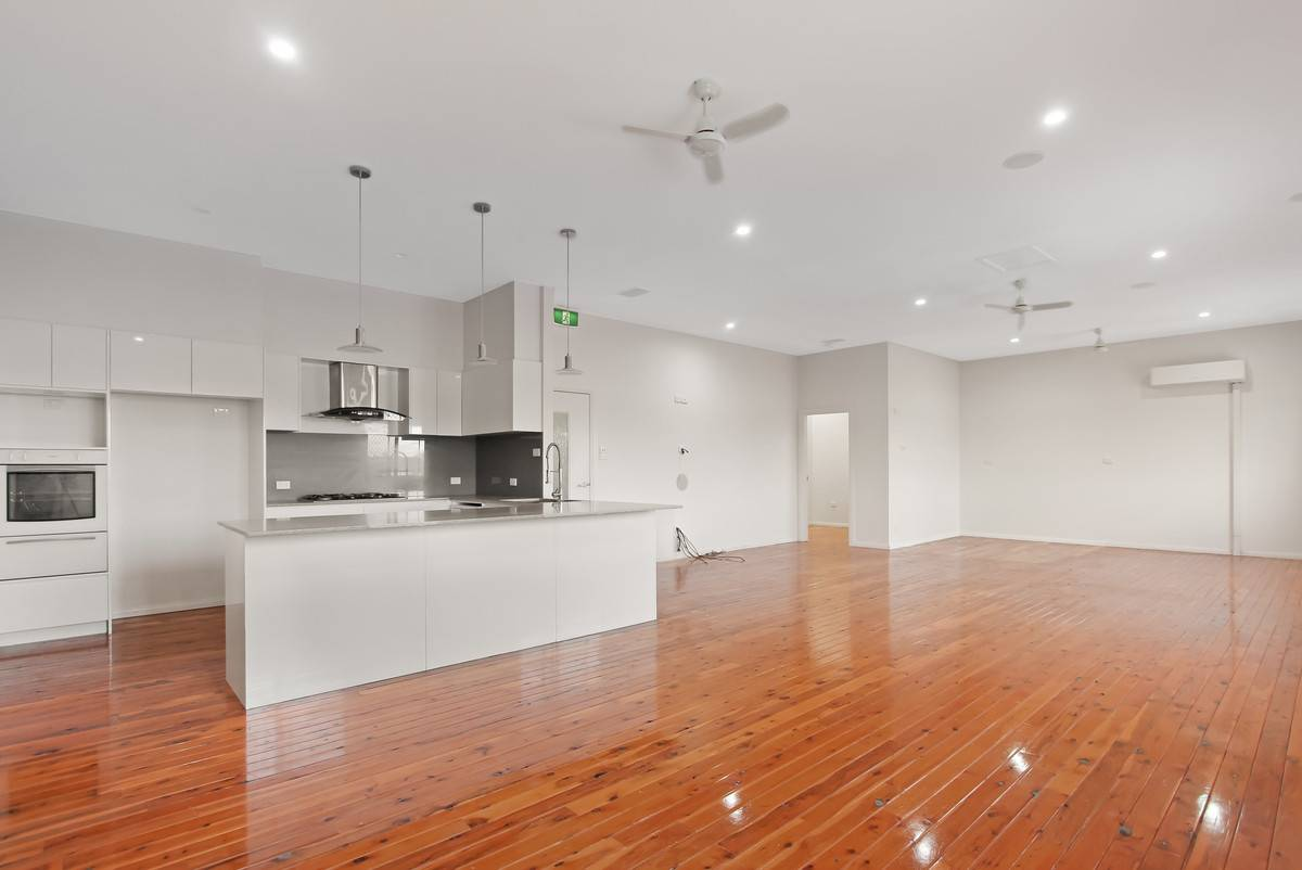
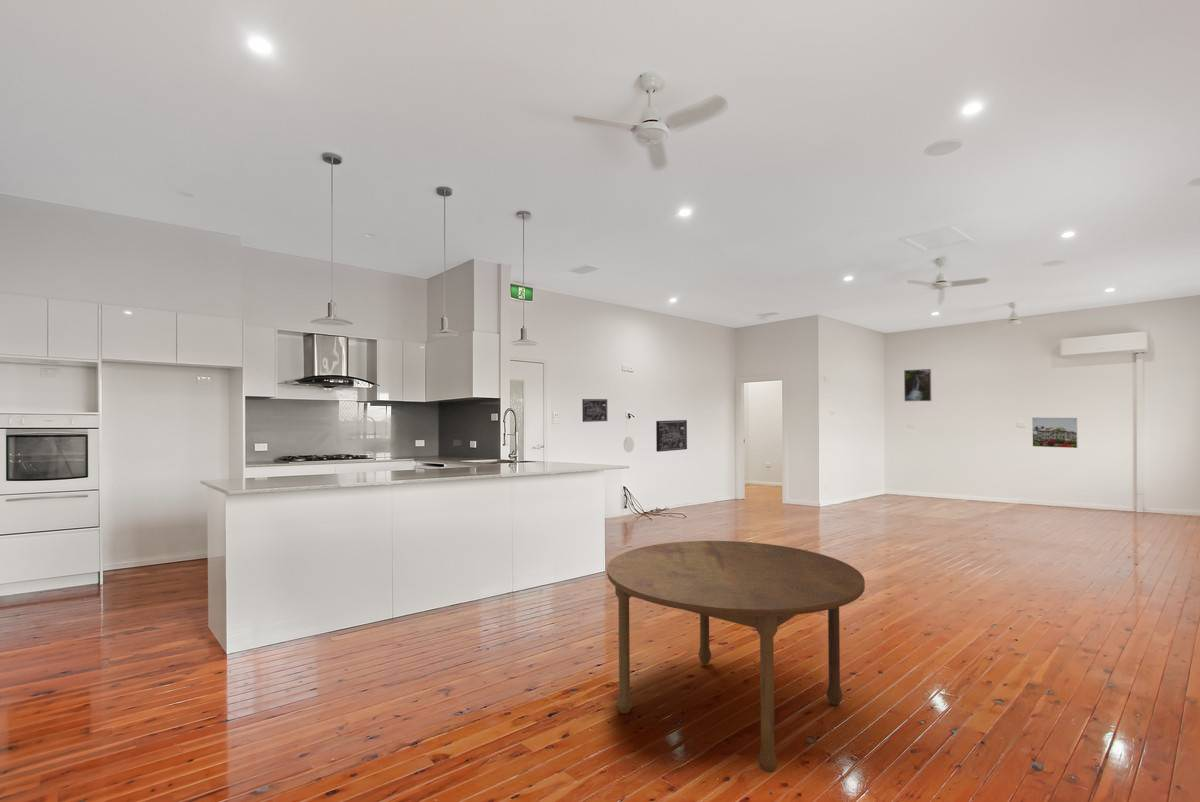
+ wall art (595, 410)
+ wall art (671, 435)
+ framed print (917, 385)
+ dining table (733, 622)
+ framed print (1054, 432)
